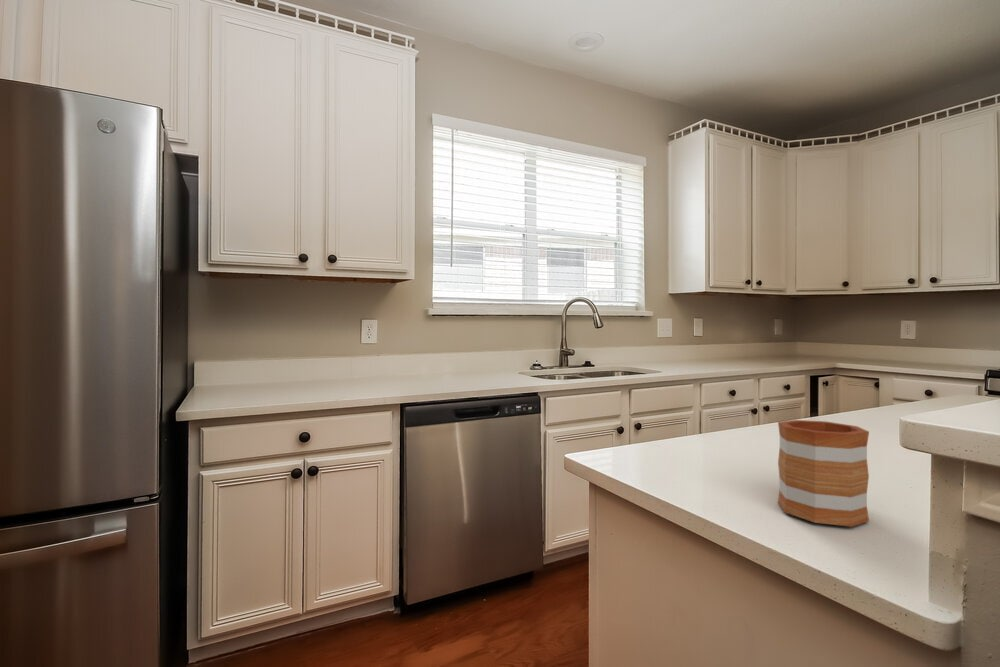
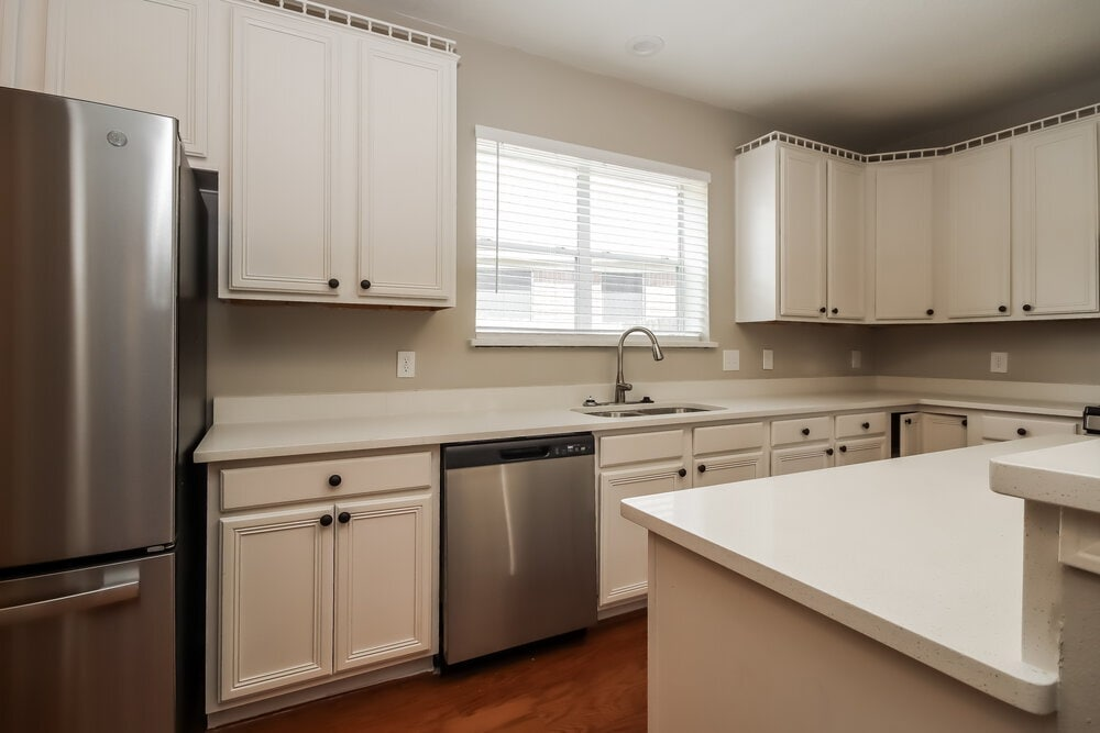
- mug (823, 465)
